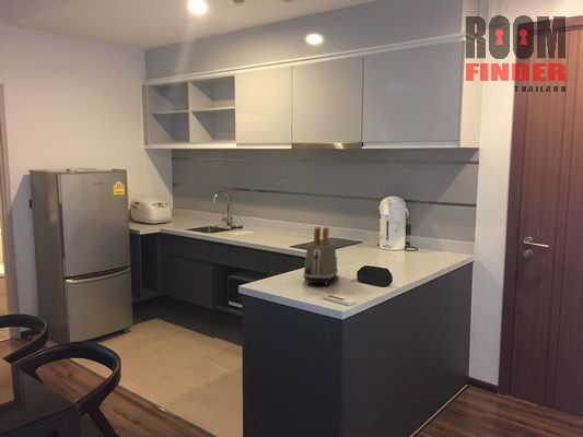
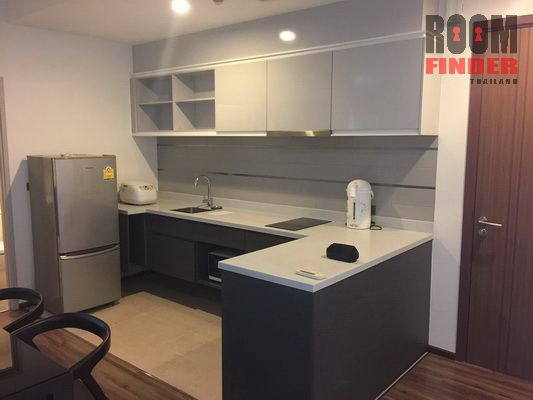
- toaster (320, 253)
